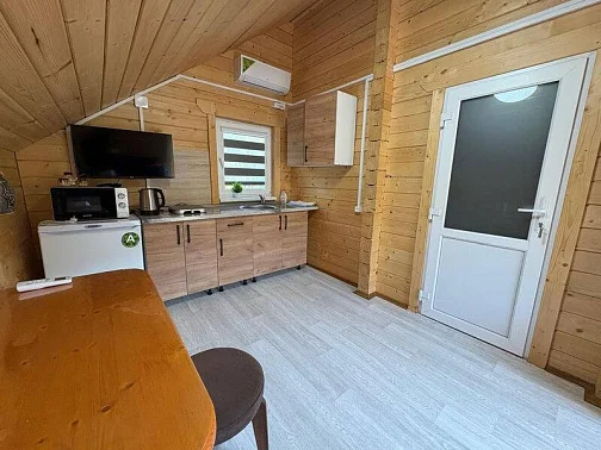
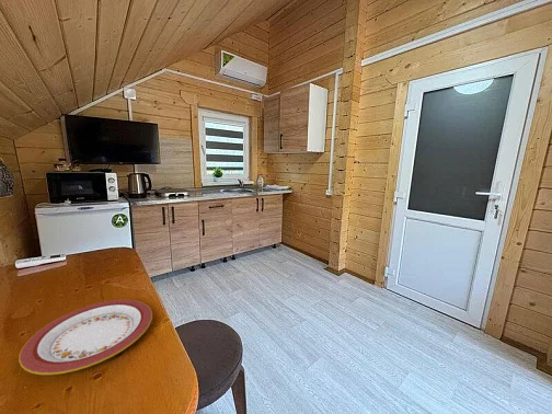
+ plate (94, 332)
